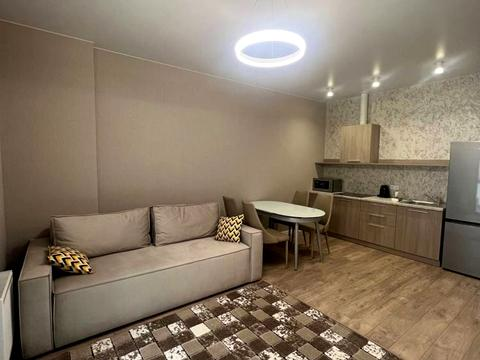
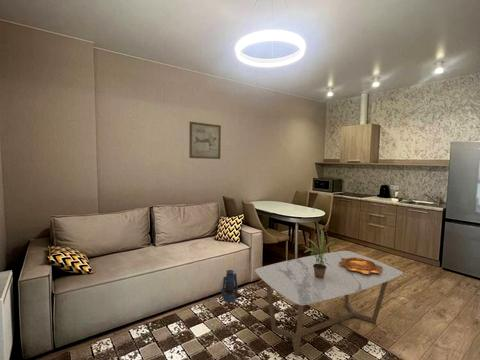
+ coffee table (327, 298)
+ decorative bowl (360, 264)
+ lantern (229, 284)
+ wall art (205, 141)
+ potted plant (322, 255)
